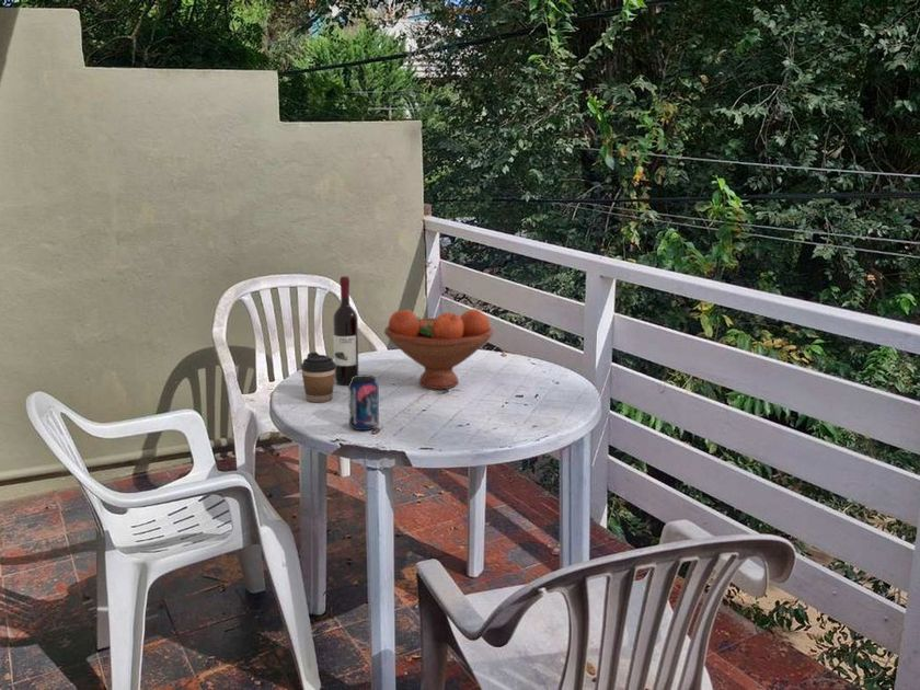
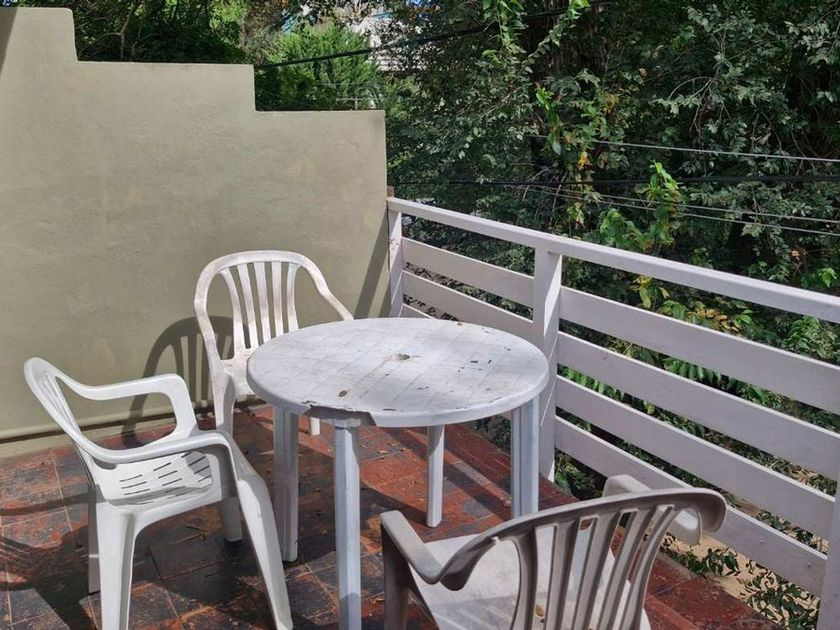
- wine bottle (345, 330)
- fruit bowl (438, 345)
- beverage can (364, 402)
- coffee cup (318, 376)
